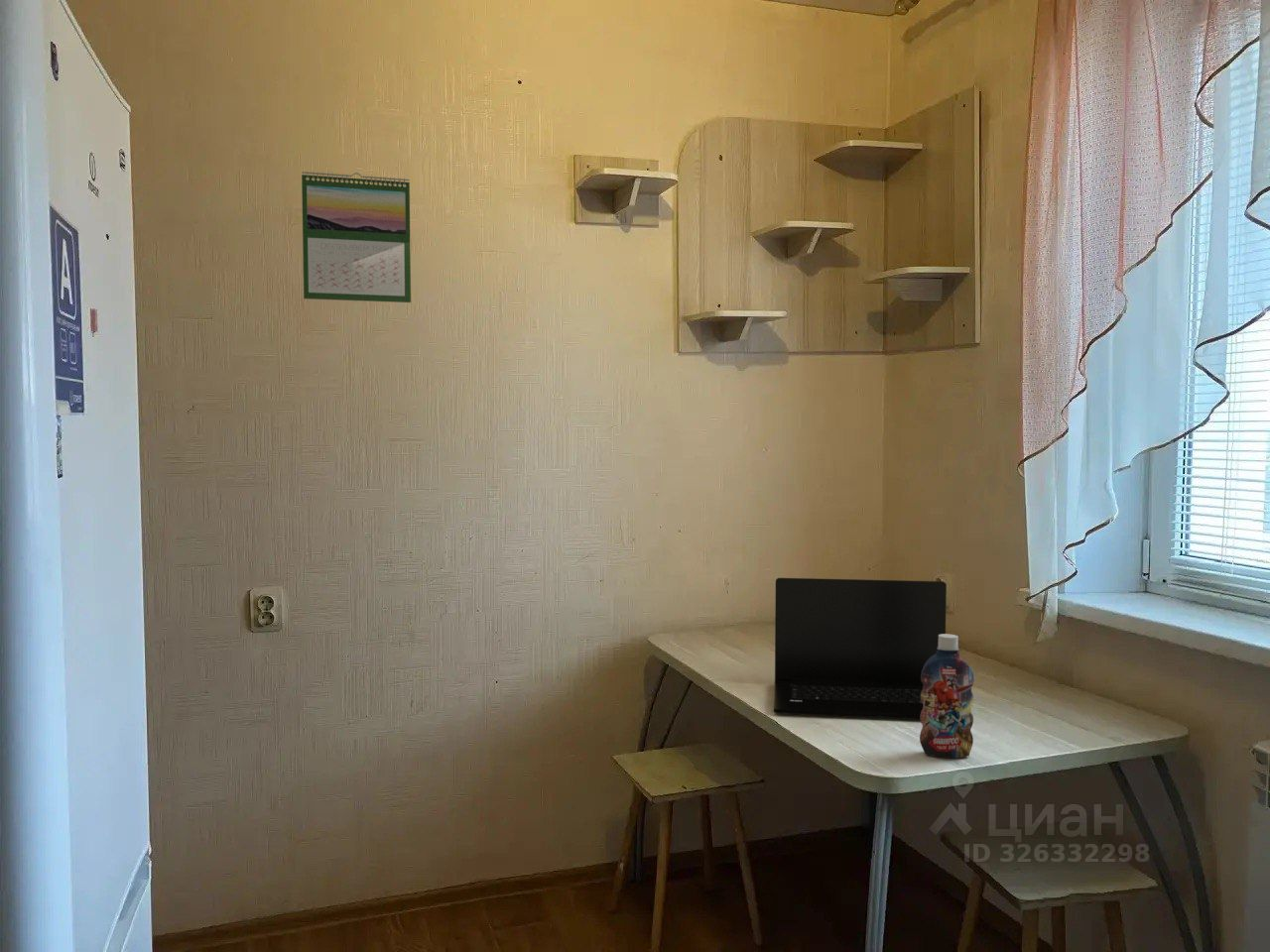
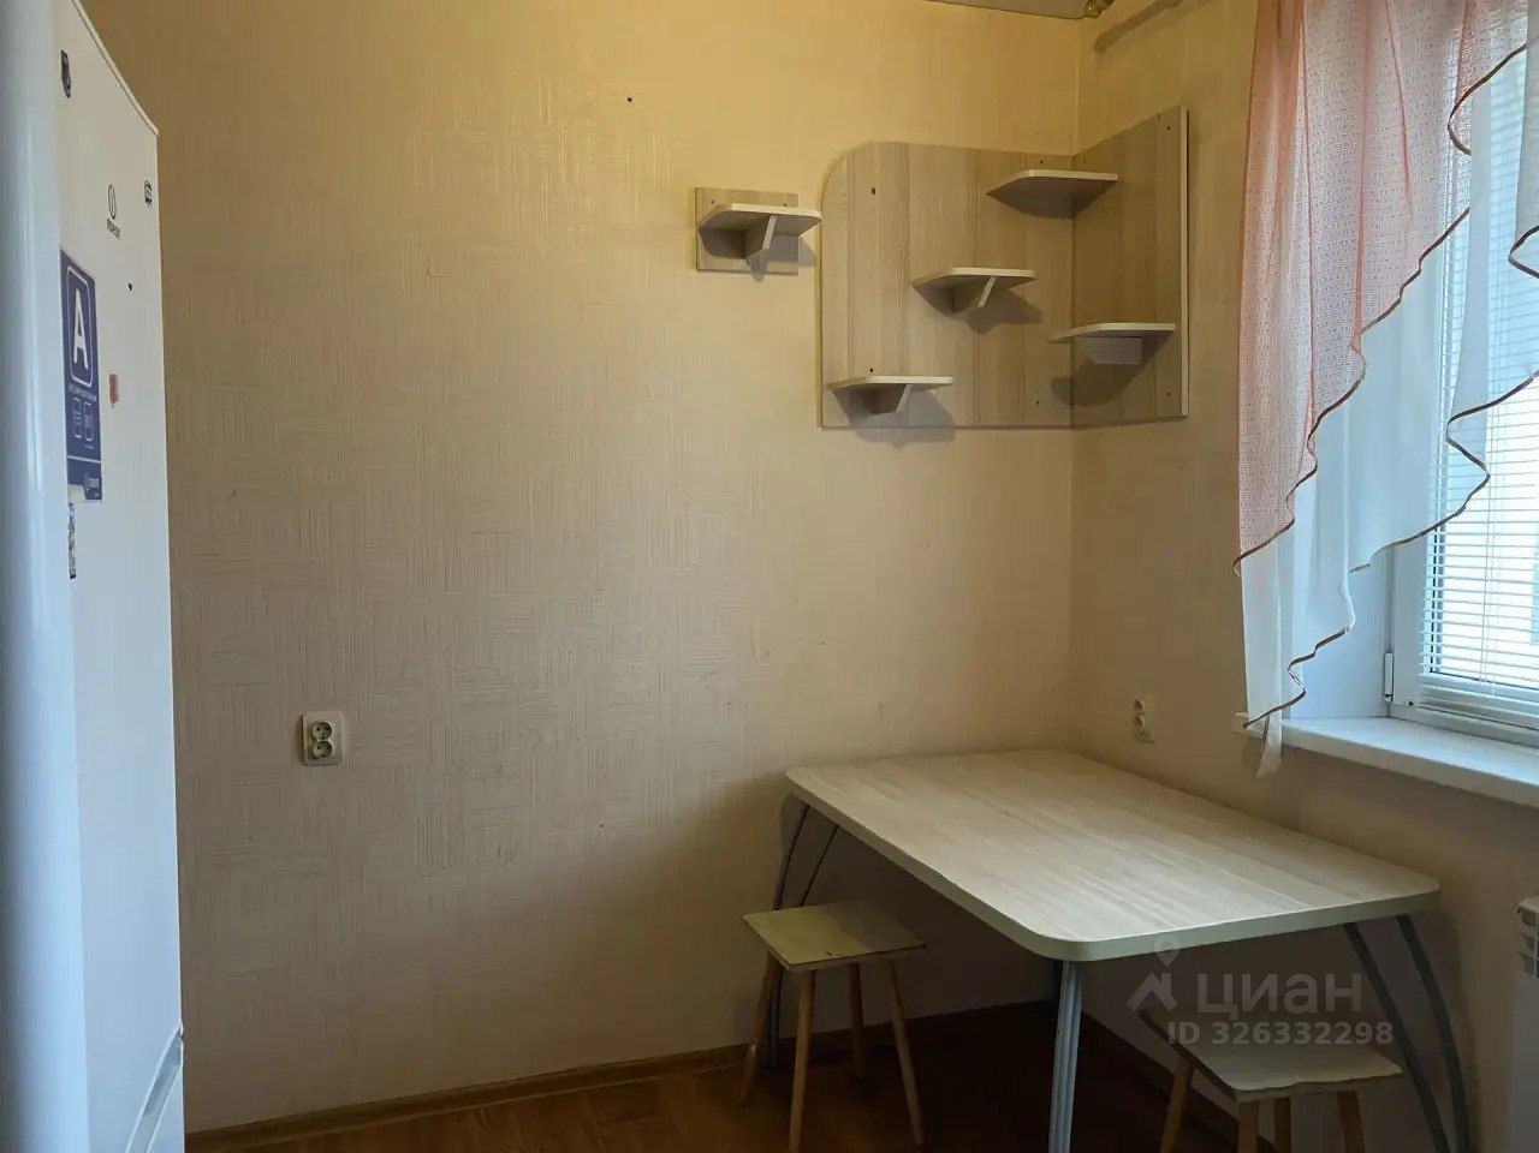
- laptop (863, 645)
- calendar (357, 236)
- bottle (947, 694)
